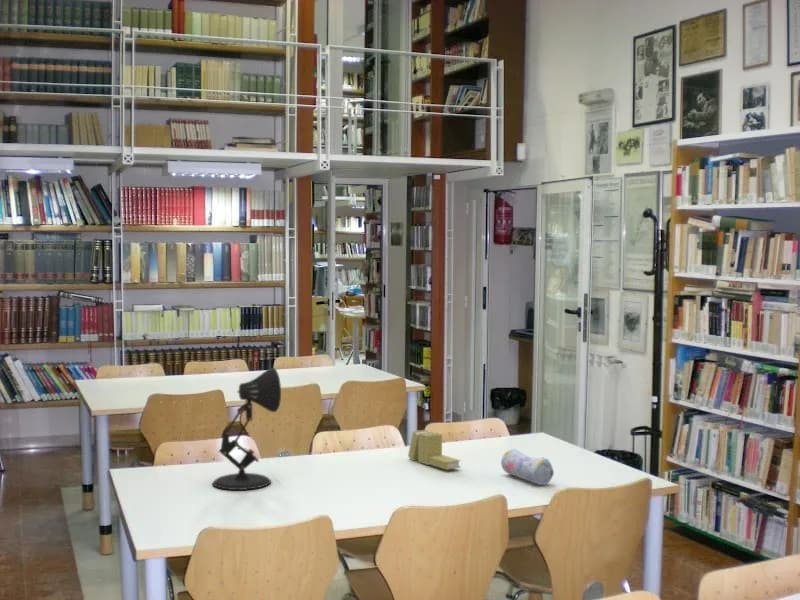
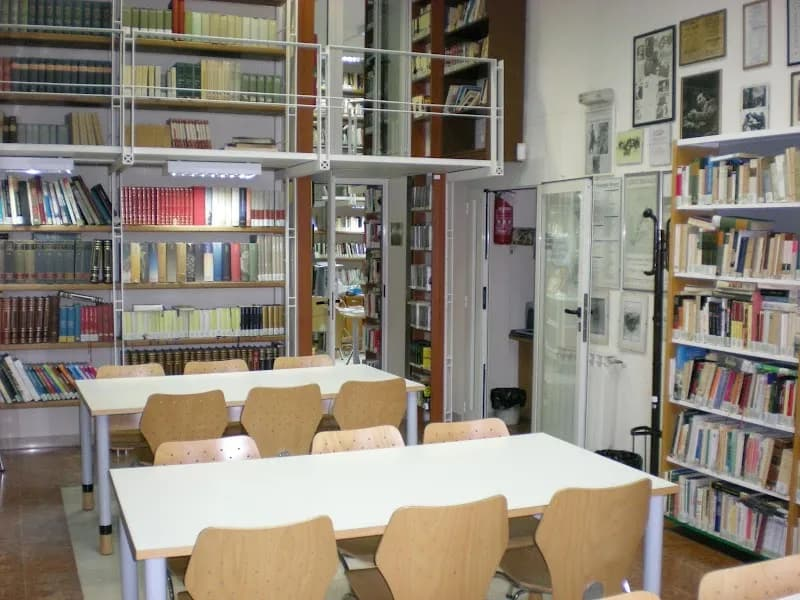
- desk lamp (244, 425)
- books (433, 449)
- pencil case (526, 466)
